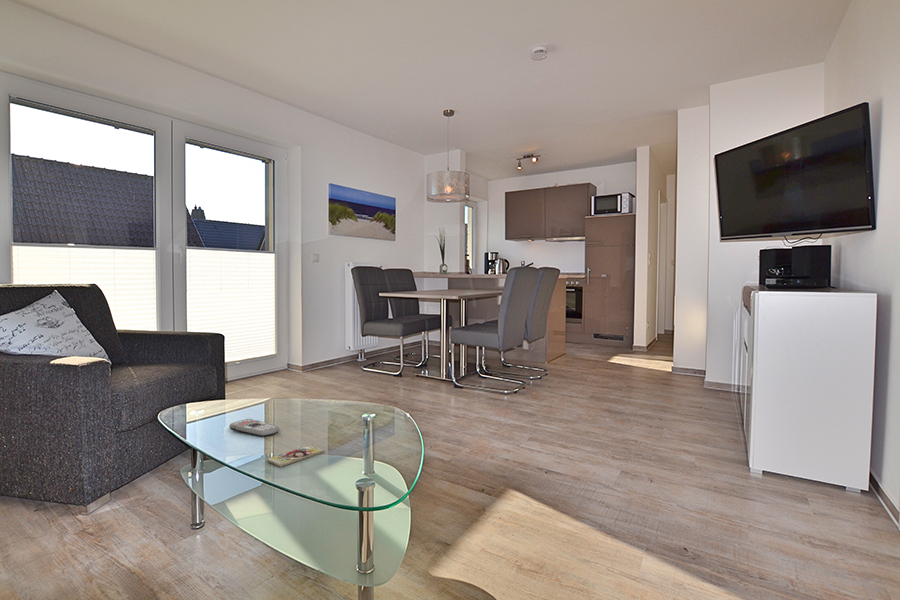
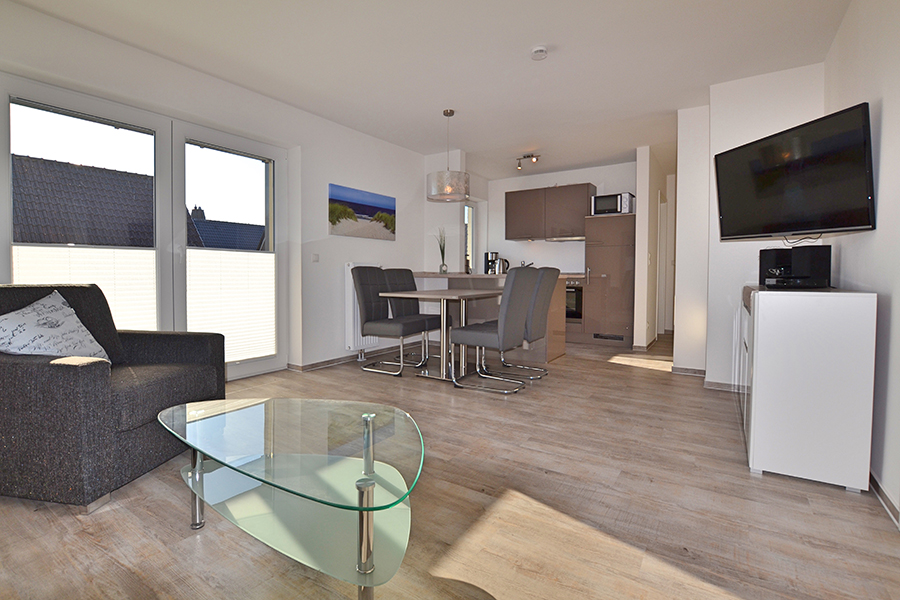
- smartphone (296, 455)
- remote control (255, 427)
